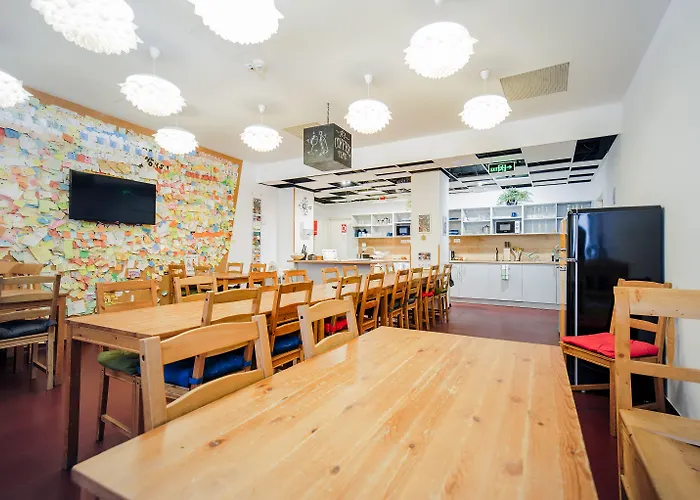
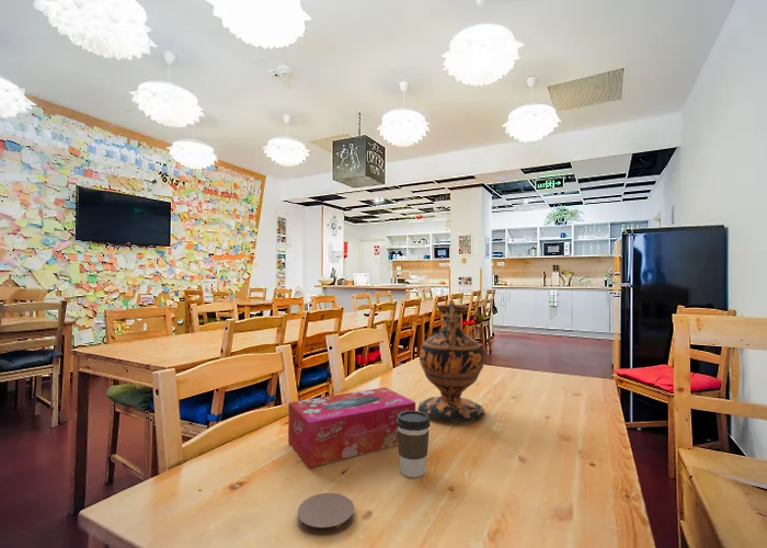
+ coaster (325, 512)
+ coffee cup (412, 443)
+ tissue box (352, 421)
+ vase (450, 356)
